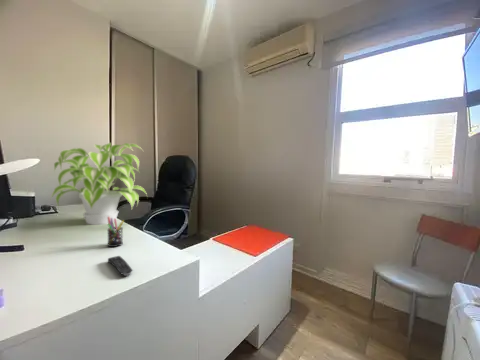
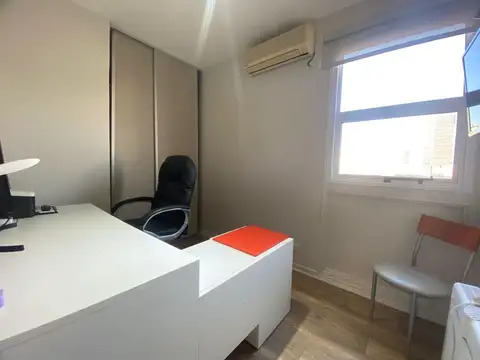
- plant (102, 181)
- remote control (120, 265)
- pen holder (113, 231)
